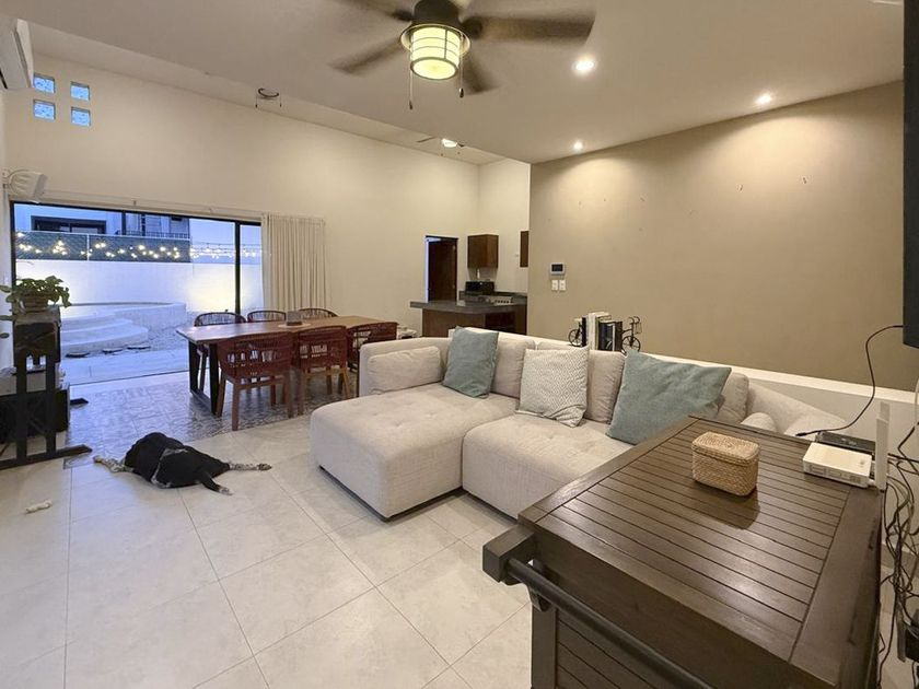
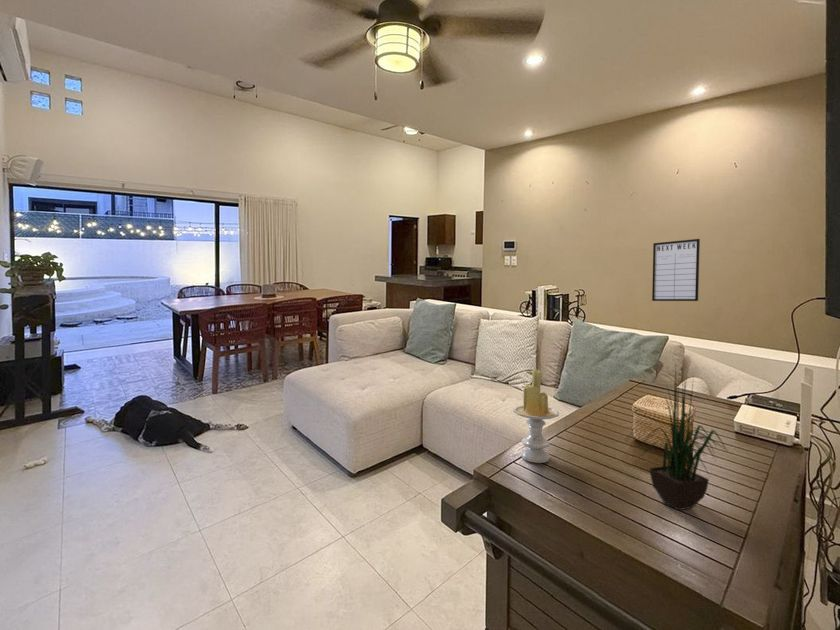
+ writing board (675, 271)
+ potted plant (685, 432)
+ candle (535, 414)
